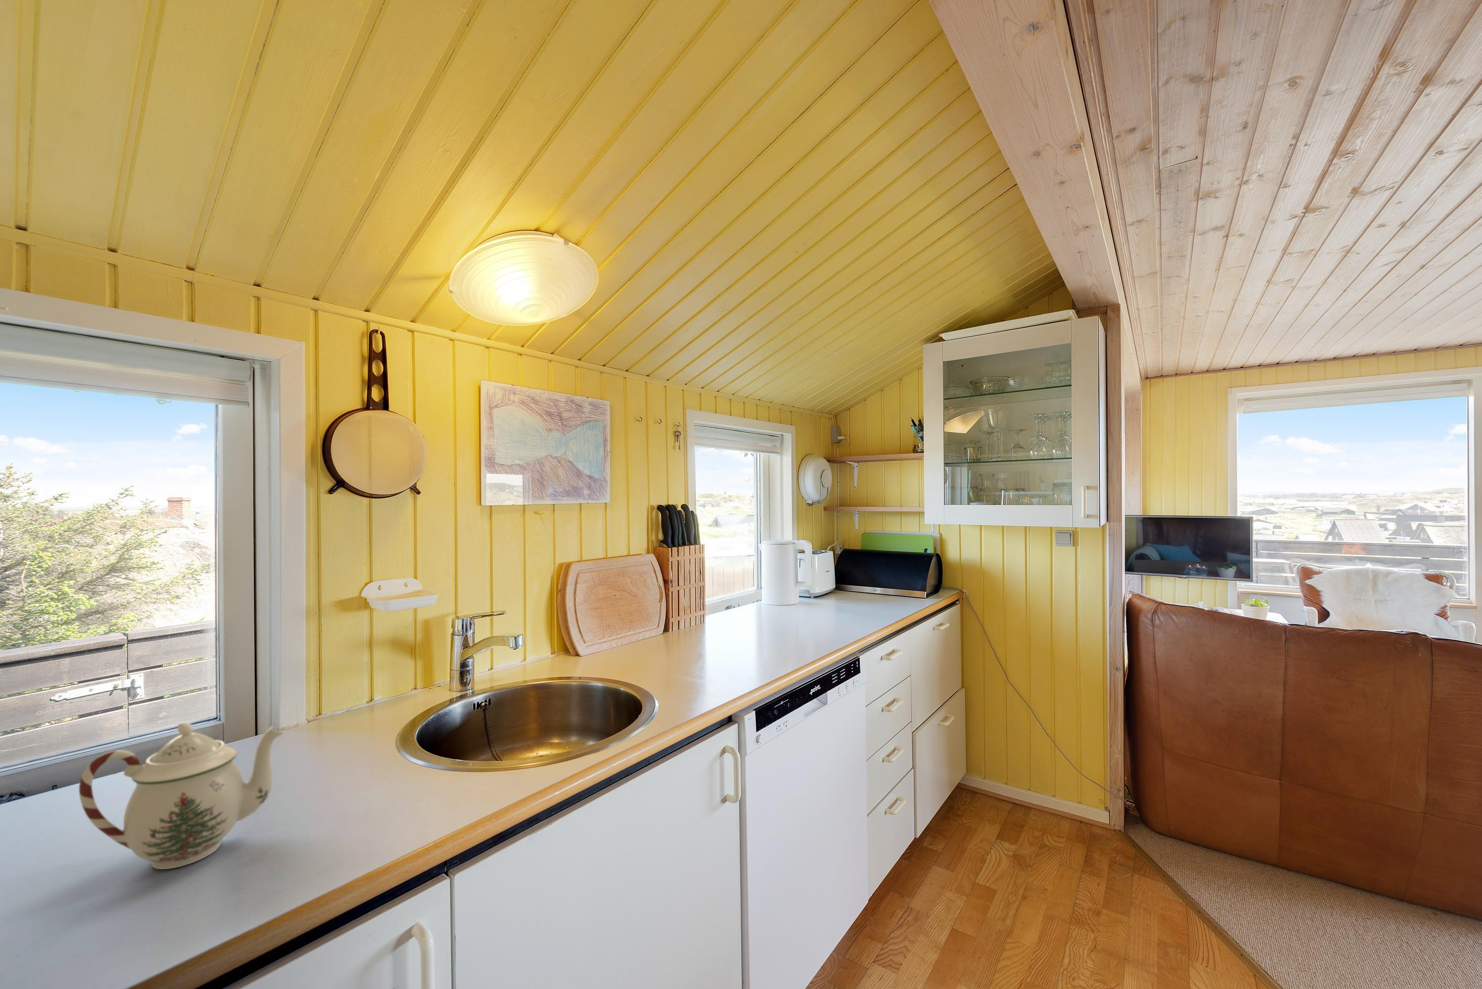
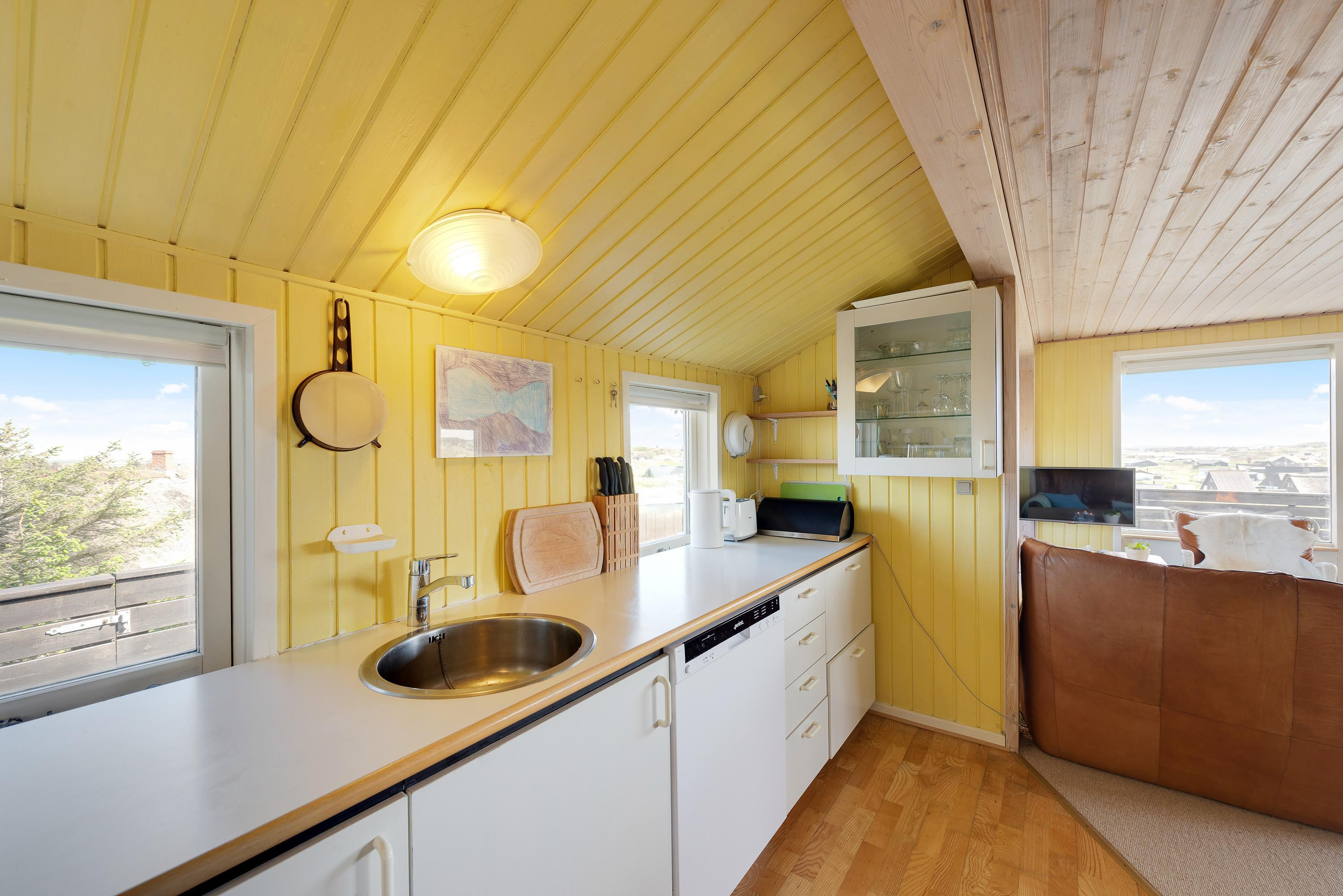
- teapot (191, 787)
